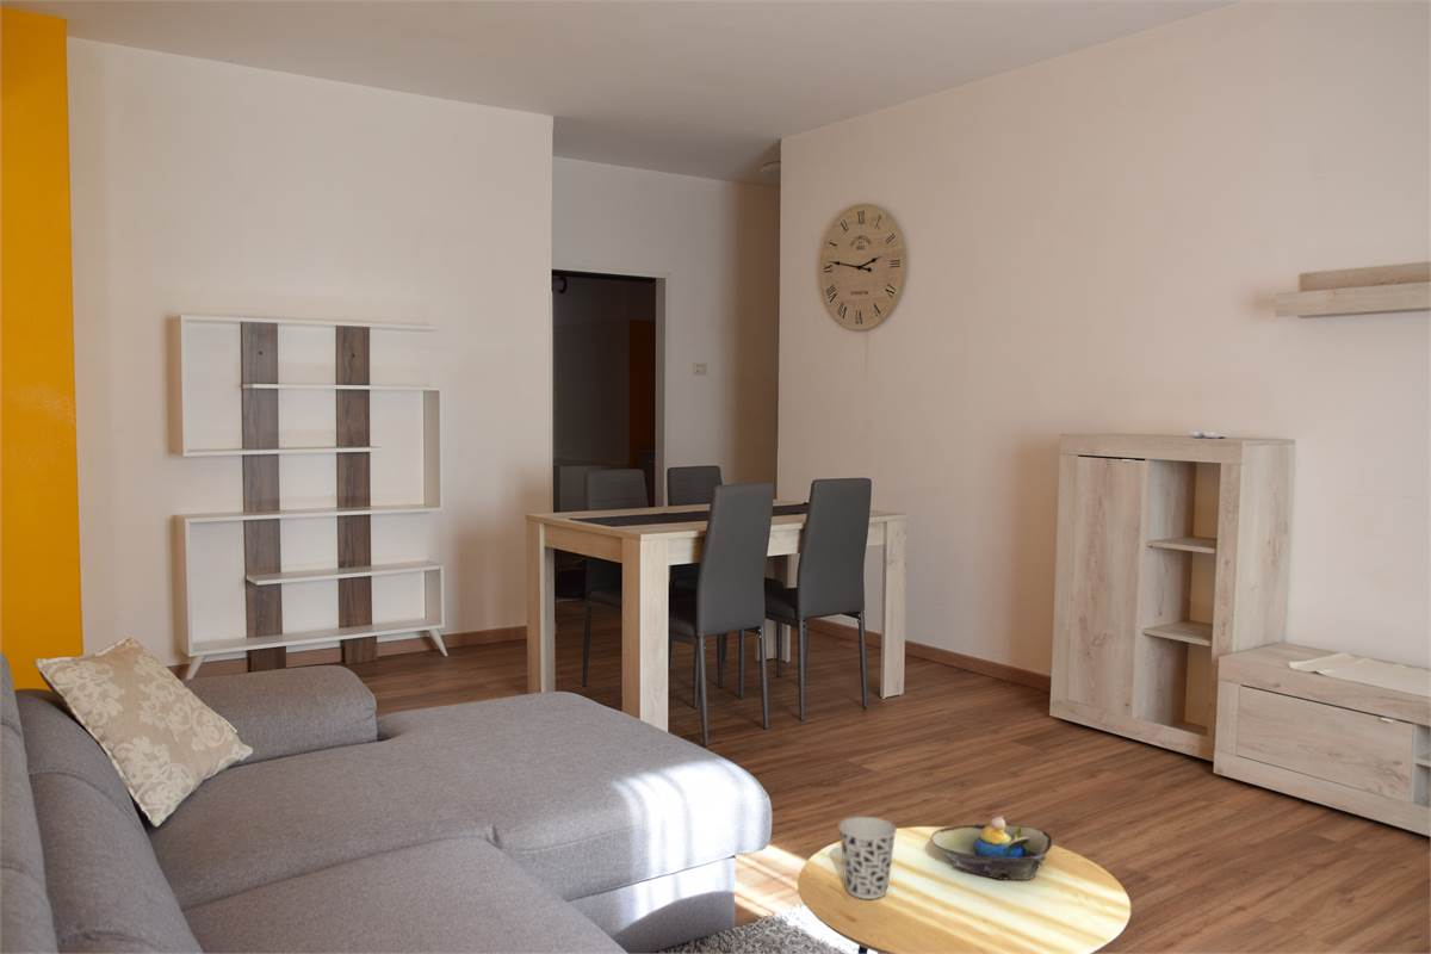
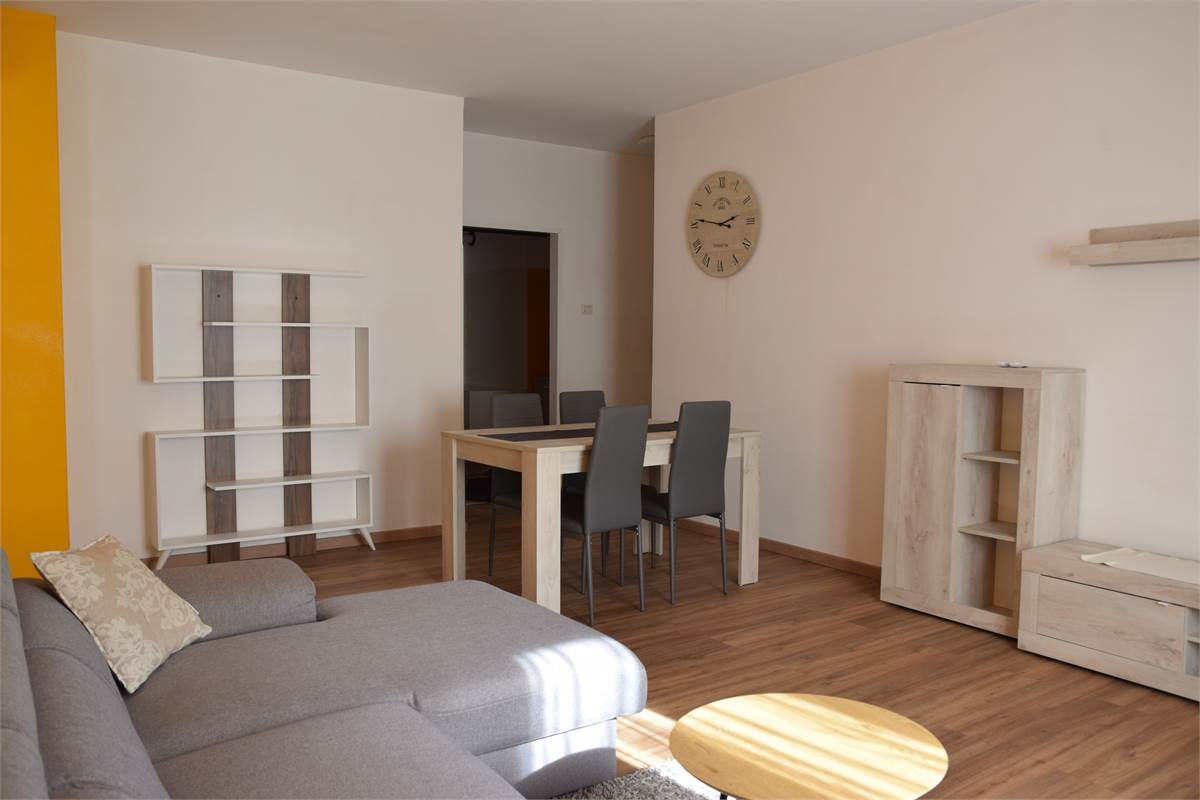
- cup (867, 859)
- decorative bowl (1008, 837)
